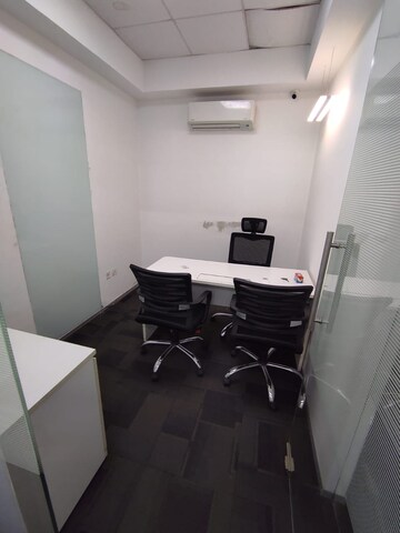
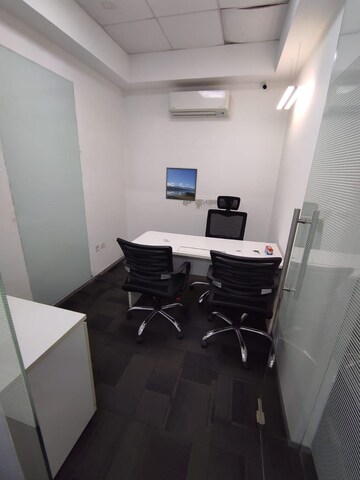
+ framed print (181, 184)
